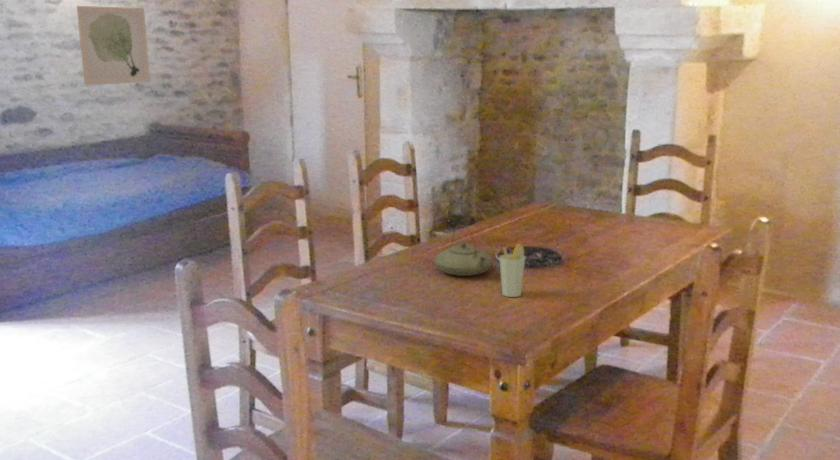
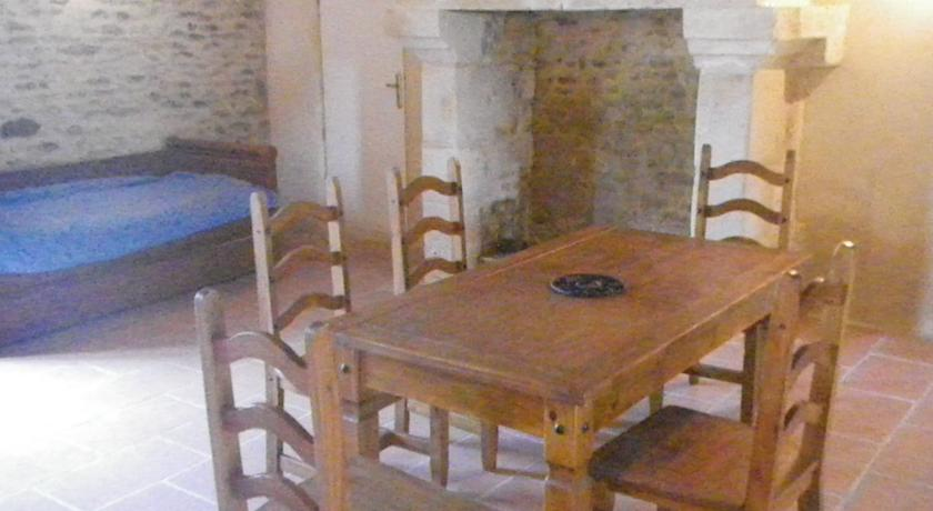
- teapot (465, 249)
- cup (513, 268)
- wall art (115, 45)
